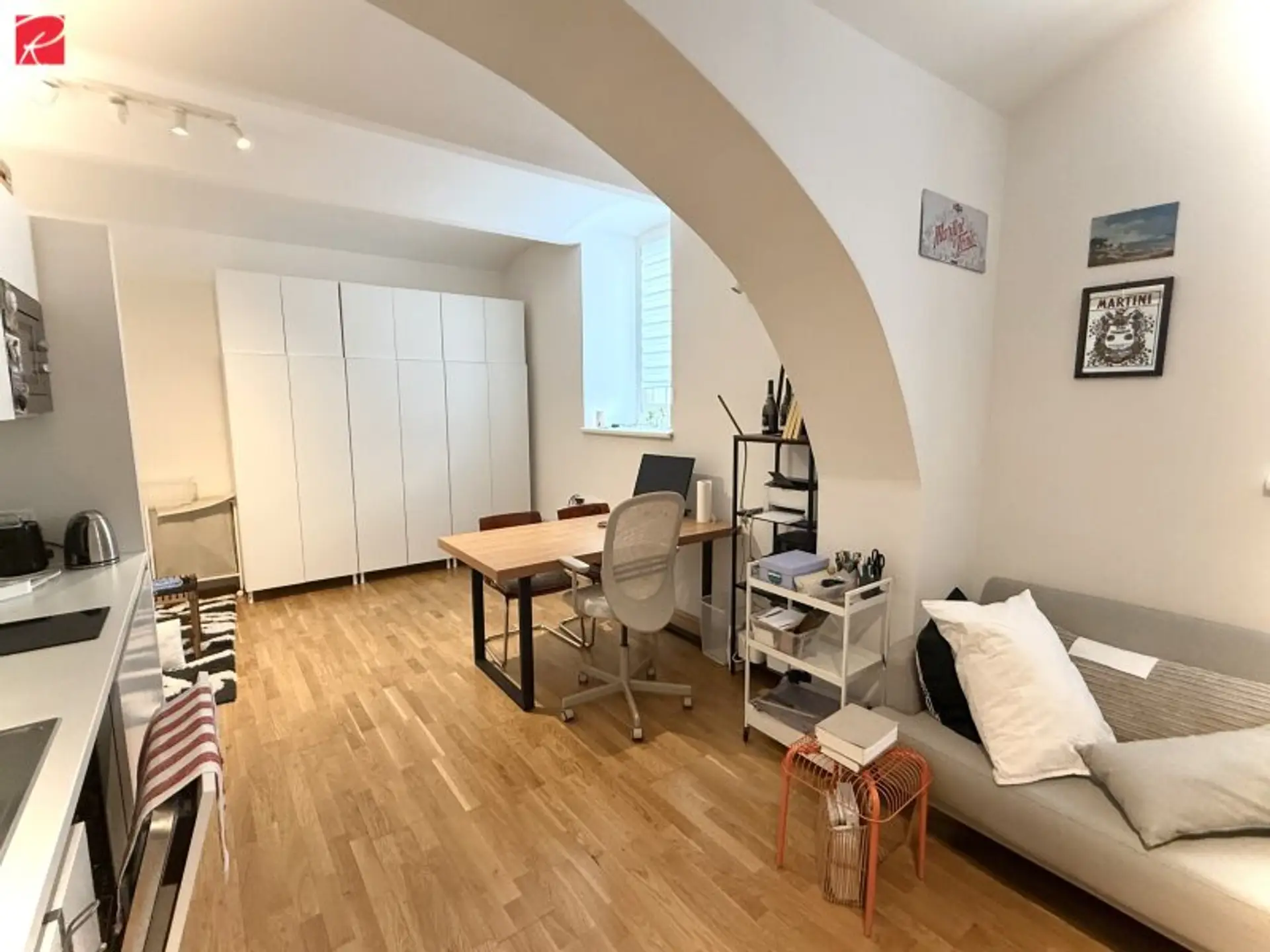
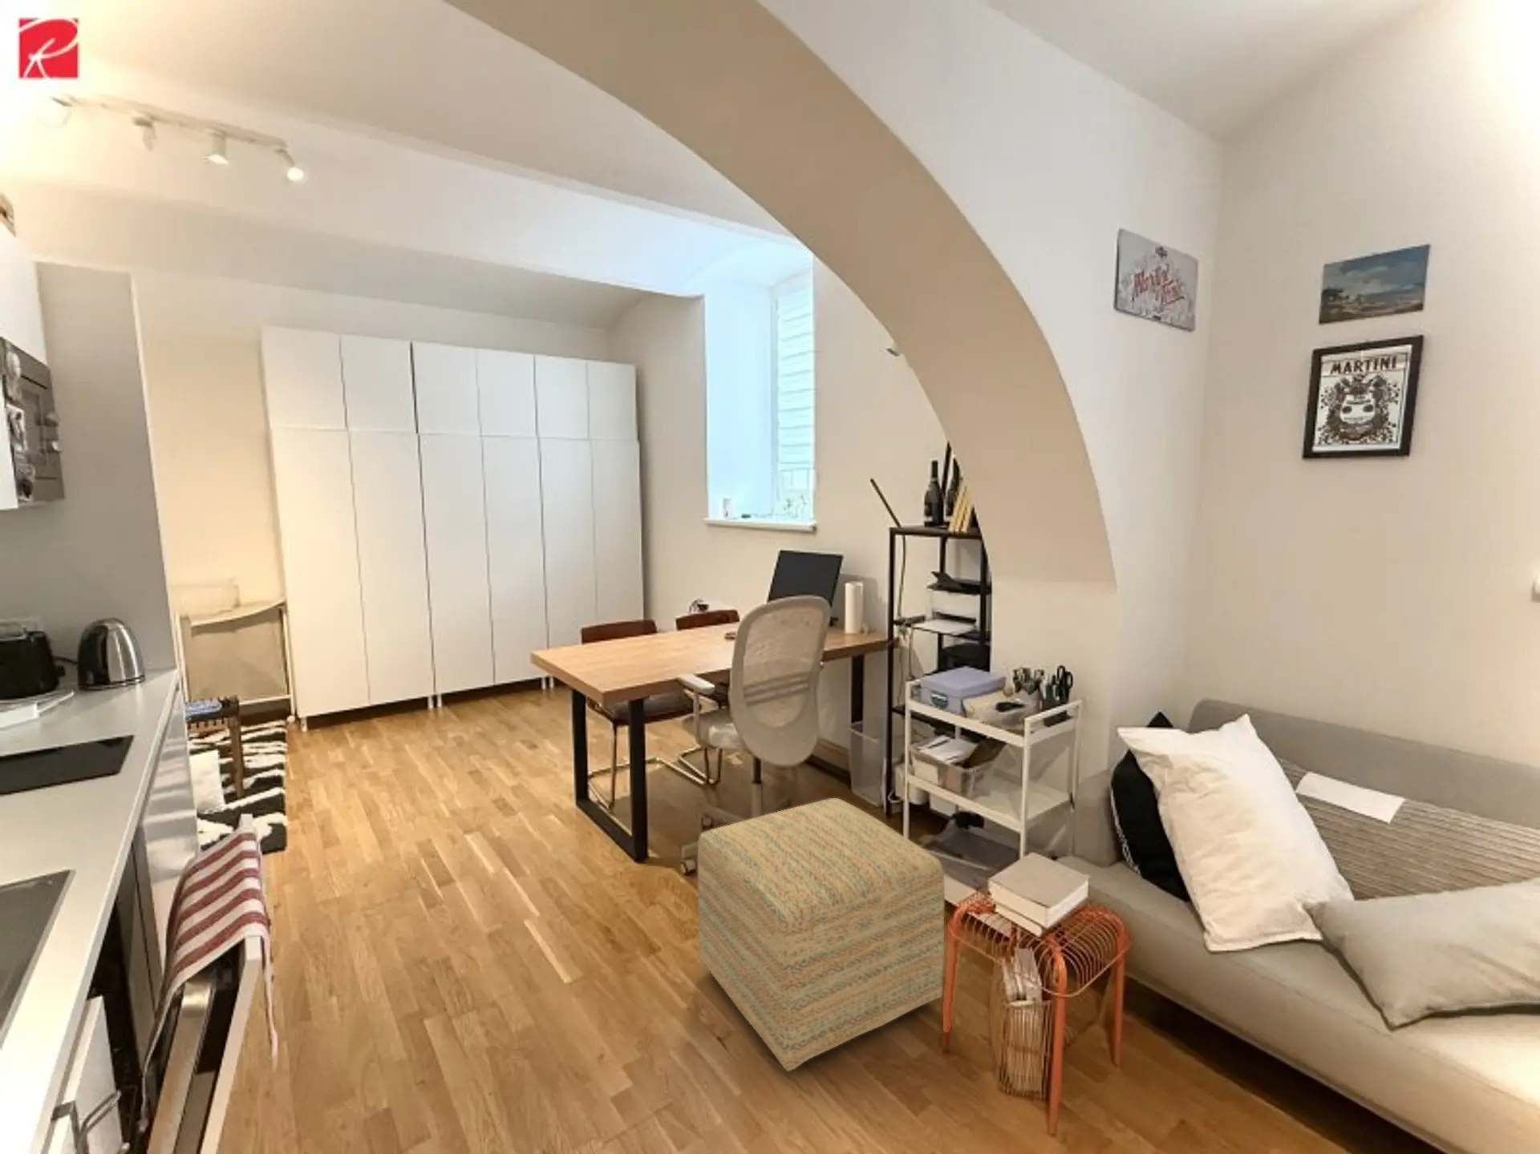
+ ottoman (815, 913)
